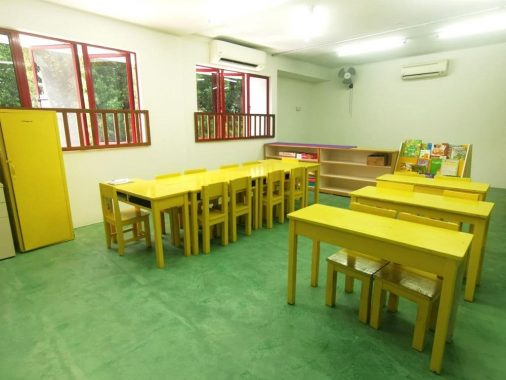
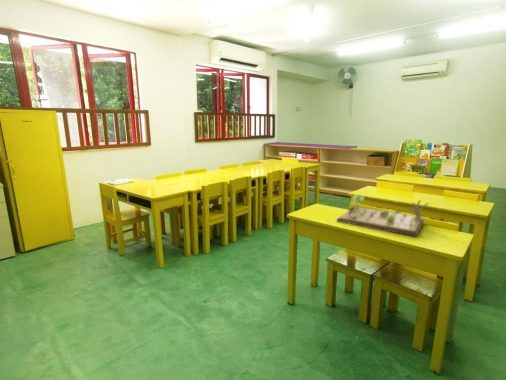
+ gameboard (382, 211)
